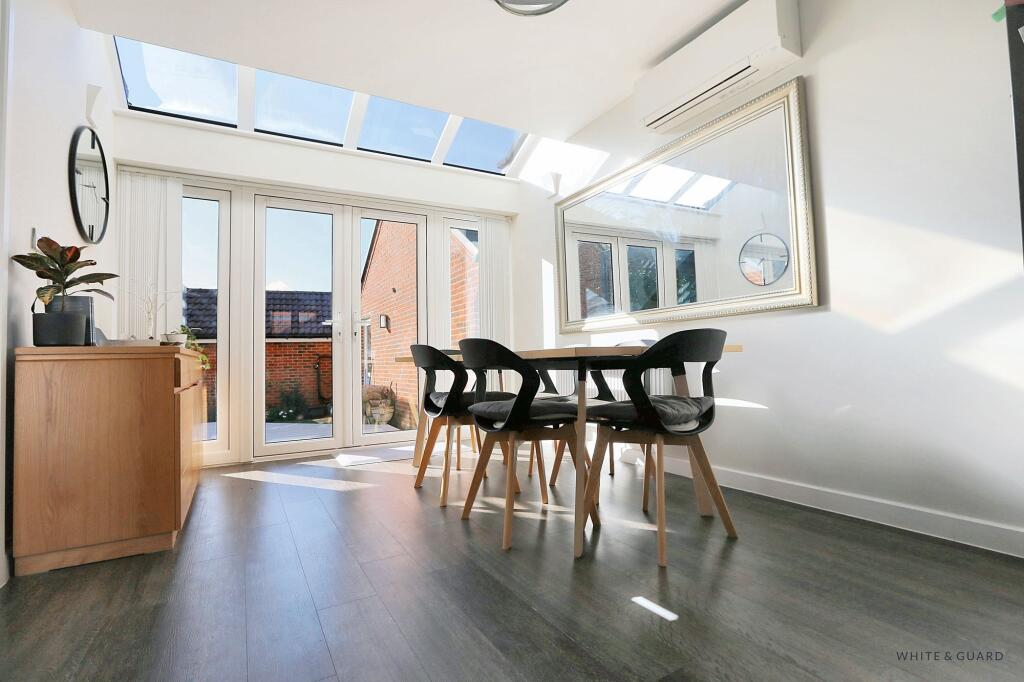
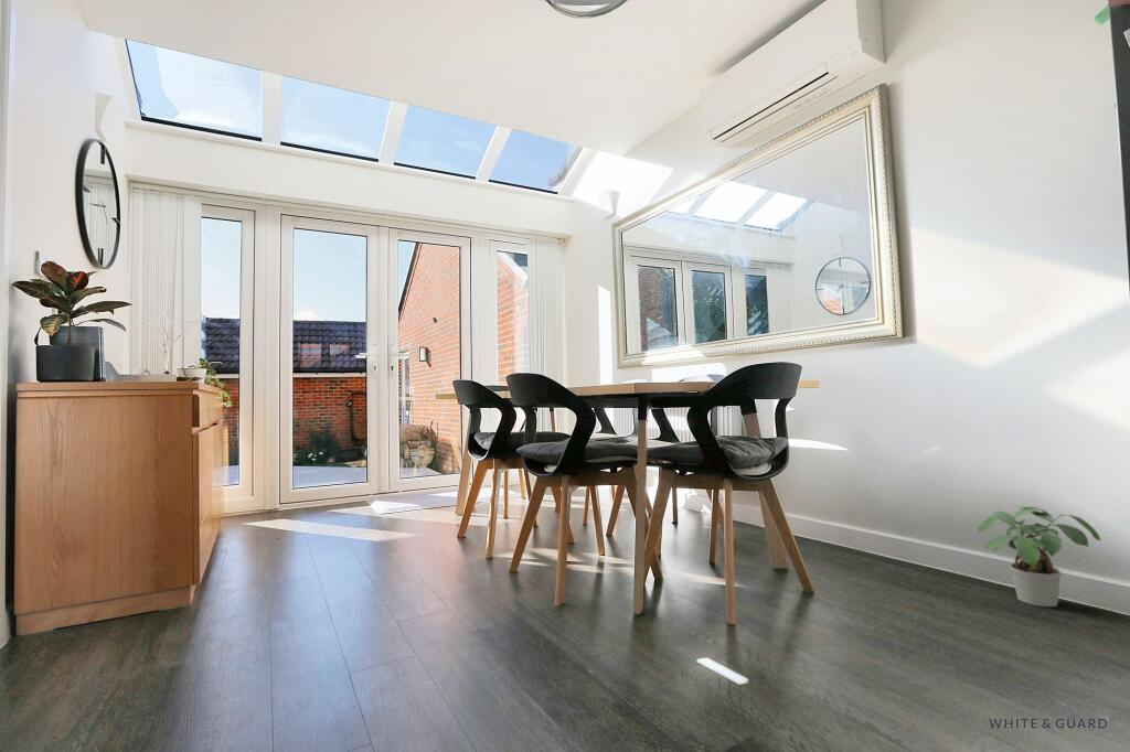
+ potted plant (1030, 556)
